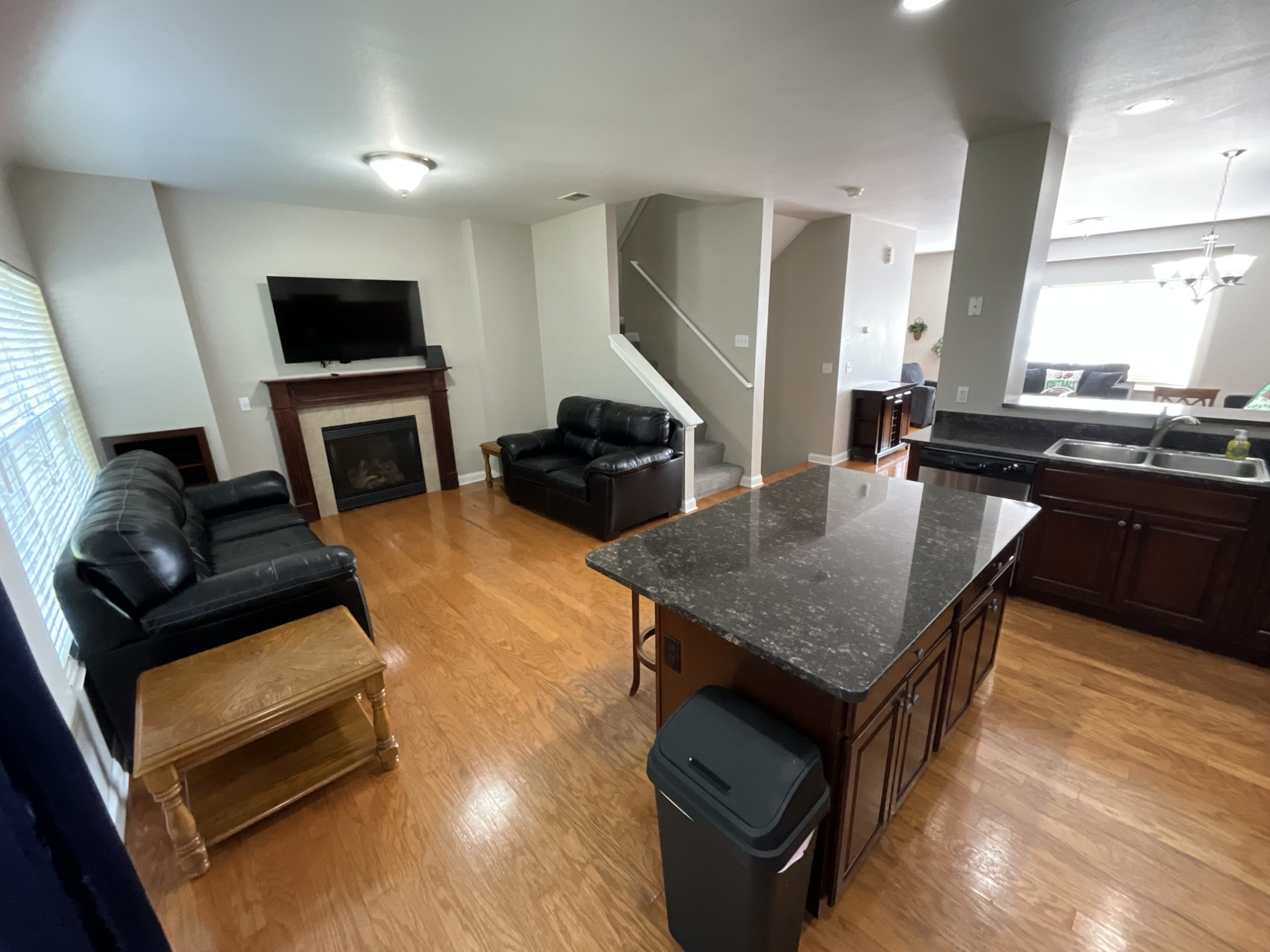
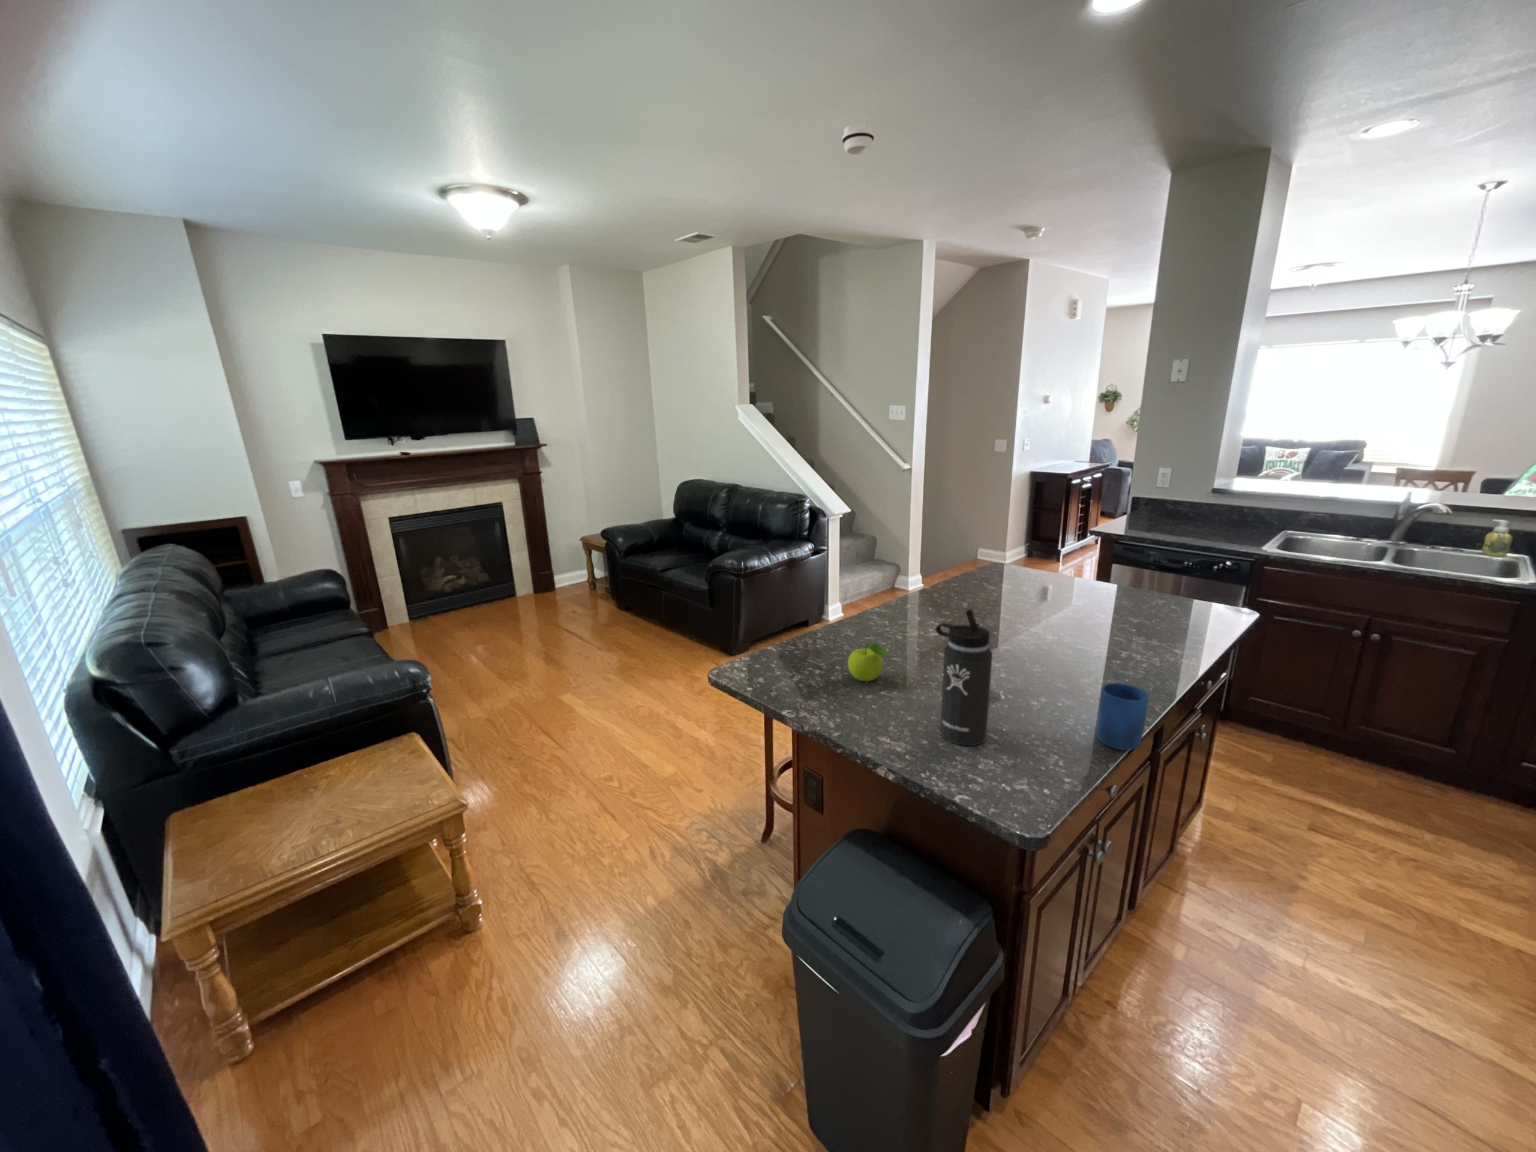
+ fruit (871, 662)
+ smoke detector (857, 139)
+ thermos bottle (962, 672)
+ mug (1124, 714)
